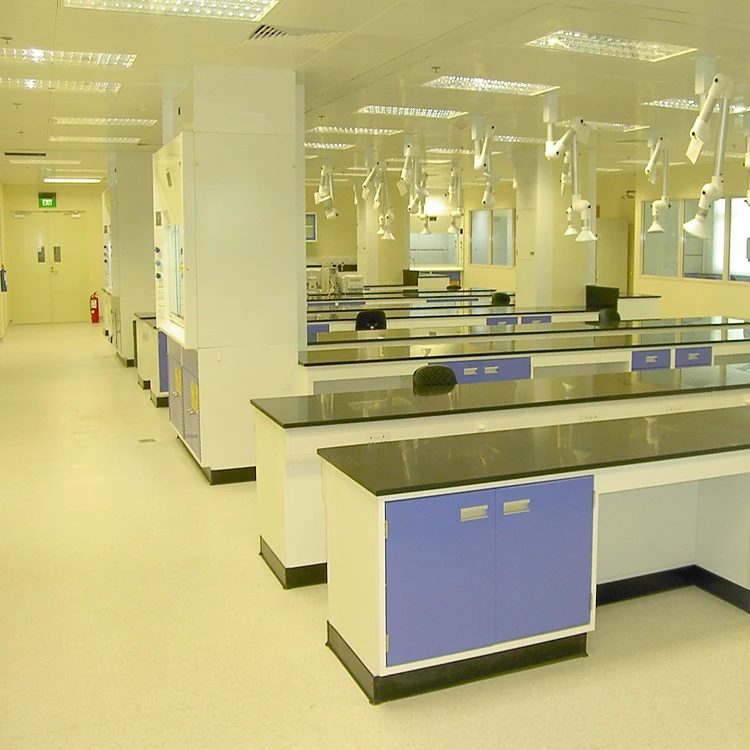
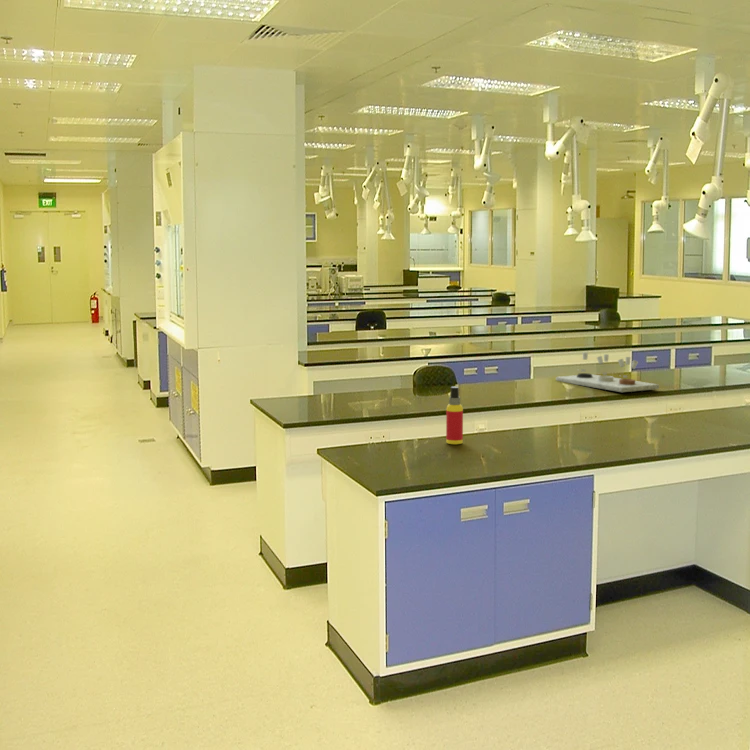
+ laboratory equipment (605, 372)
+ spray bottle (454, 415)
